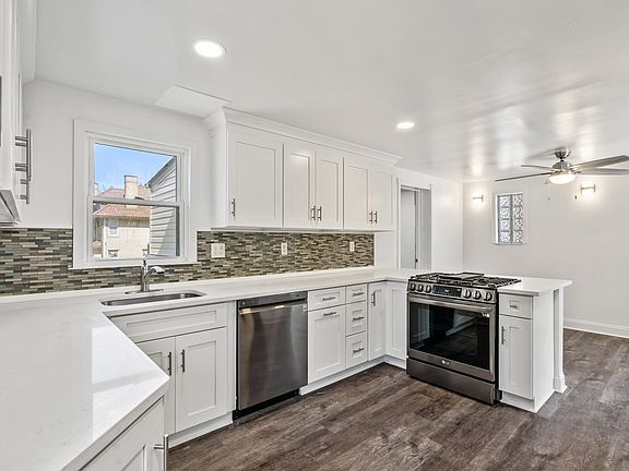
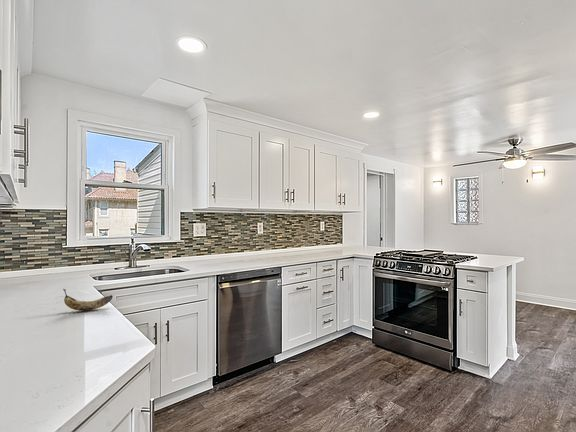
+ banana (88, 301)
